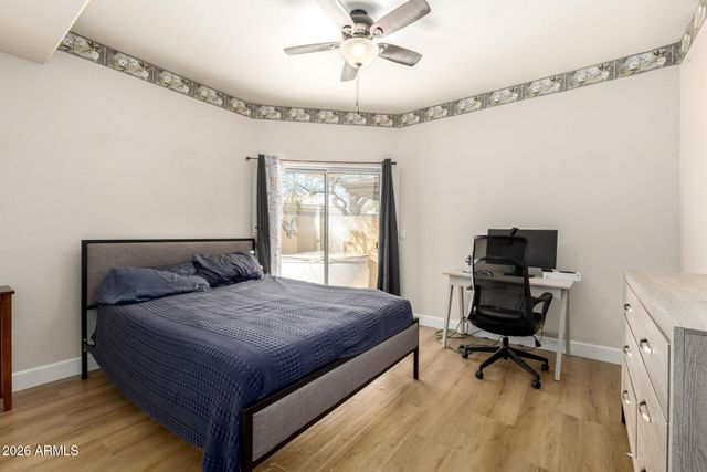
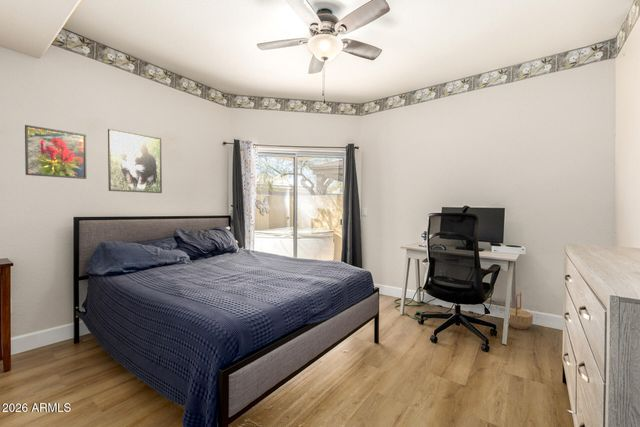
+ basket (518, 309)
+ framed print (57, 153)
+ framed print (136, 163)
